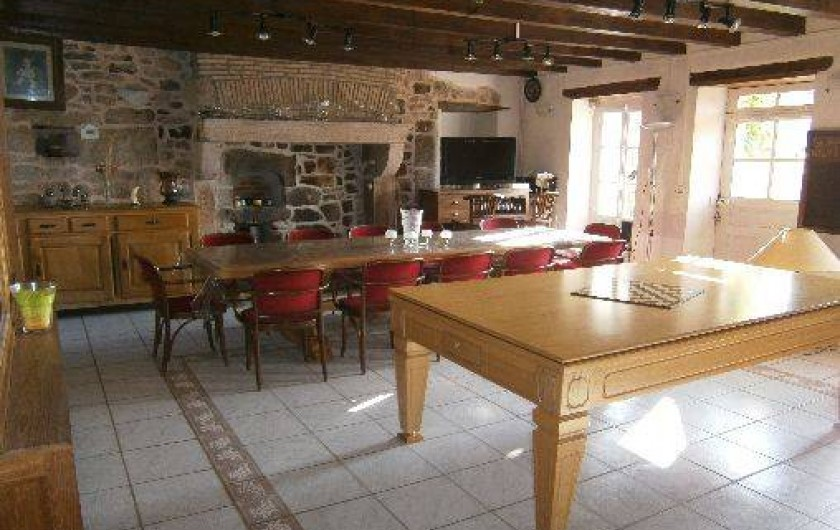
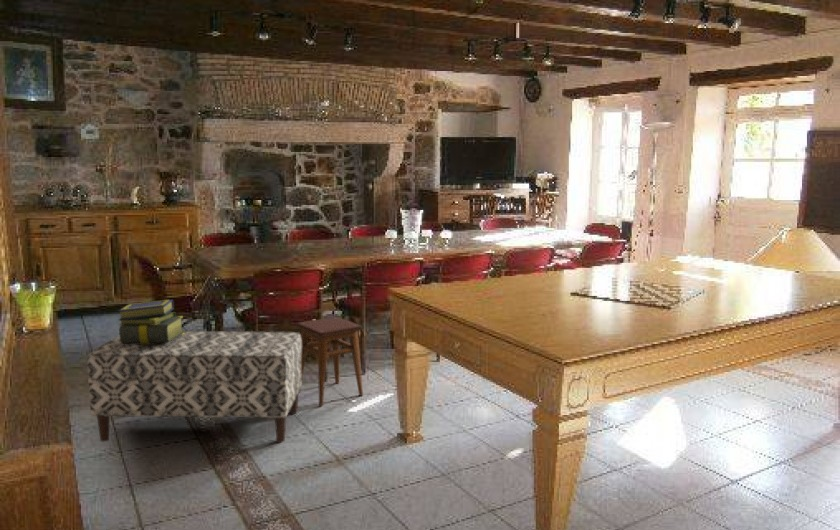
+ stool (329, 356)
+ bench (202, 384)
+ stack of books (149, 321)
